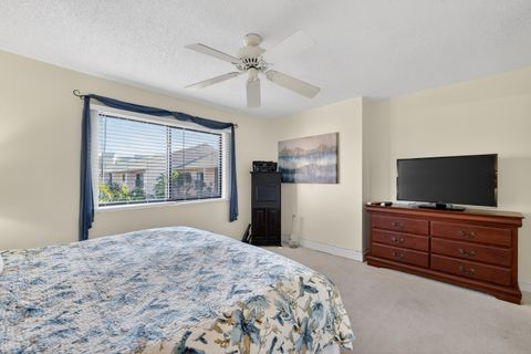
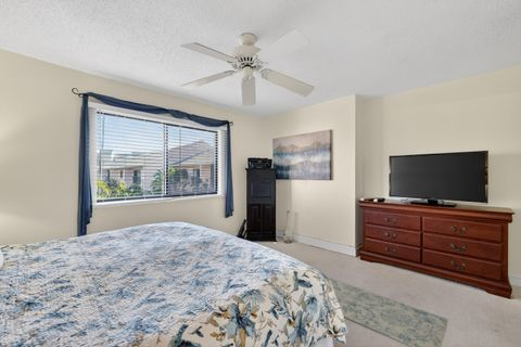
+ rug (363, 305)
